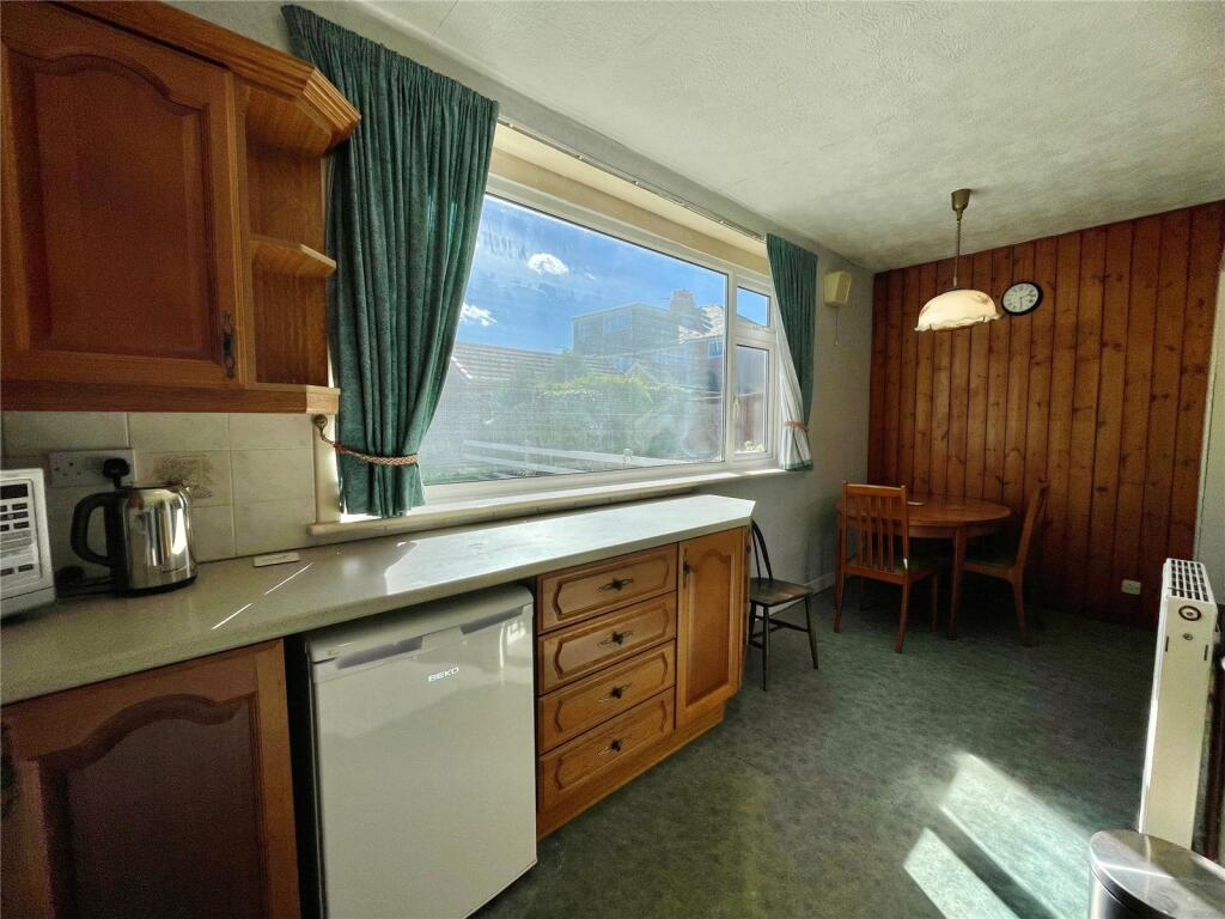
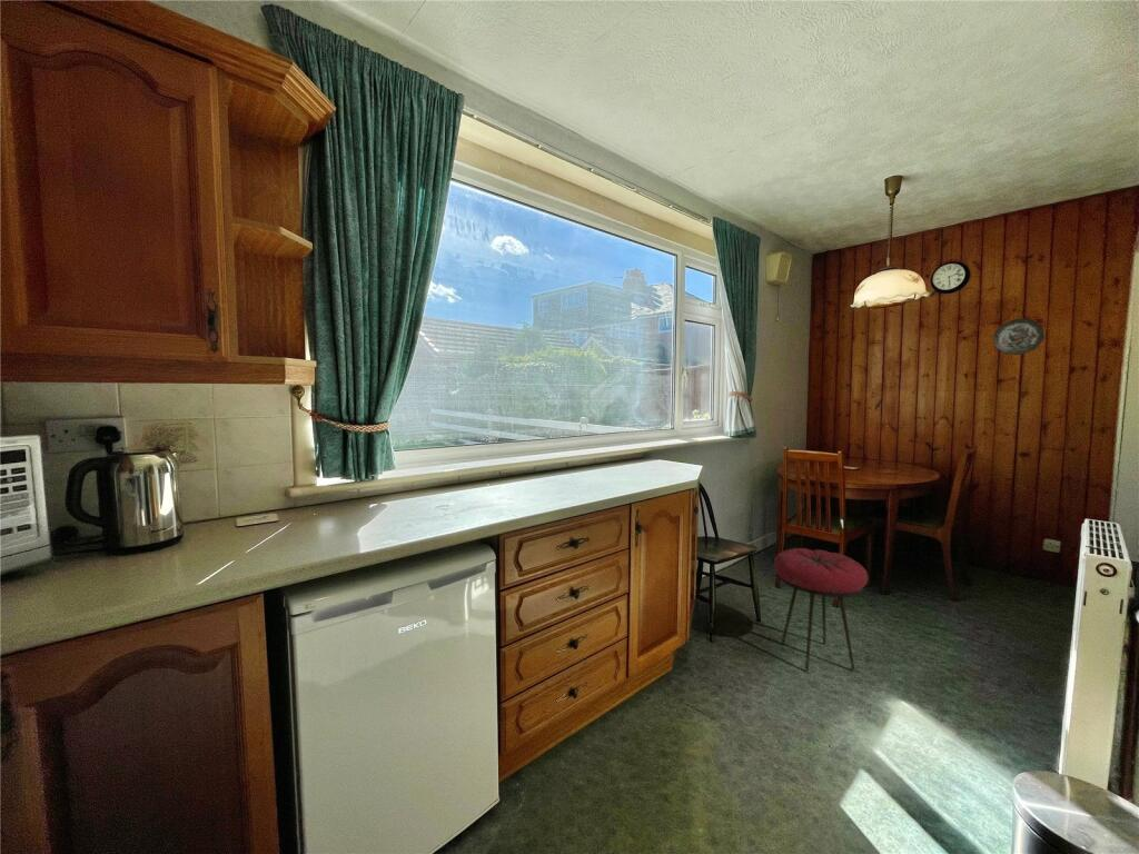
+ stool (813, 605)
+ decorative plate (1018, 337)
